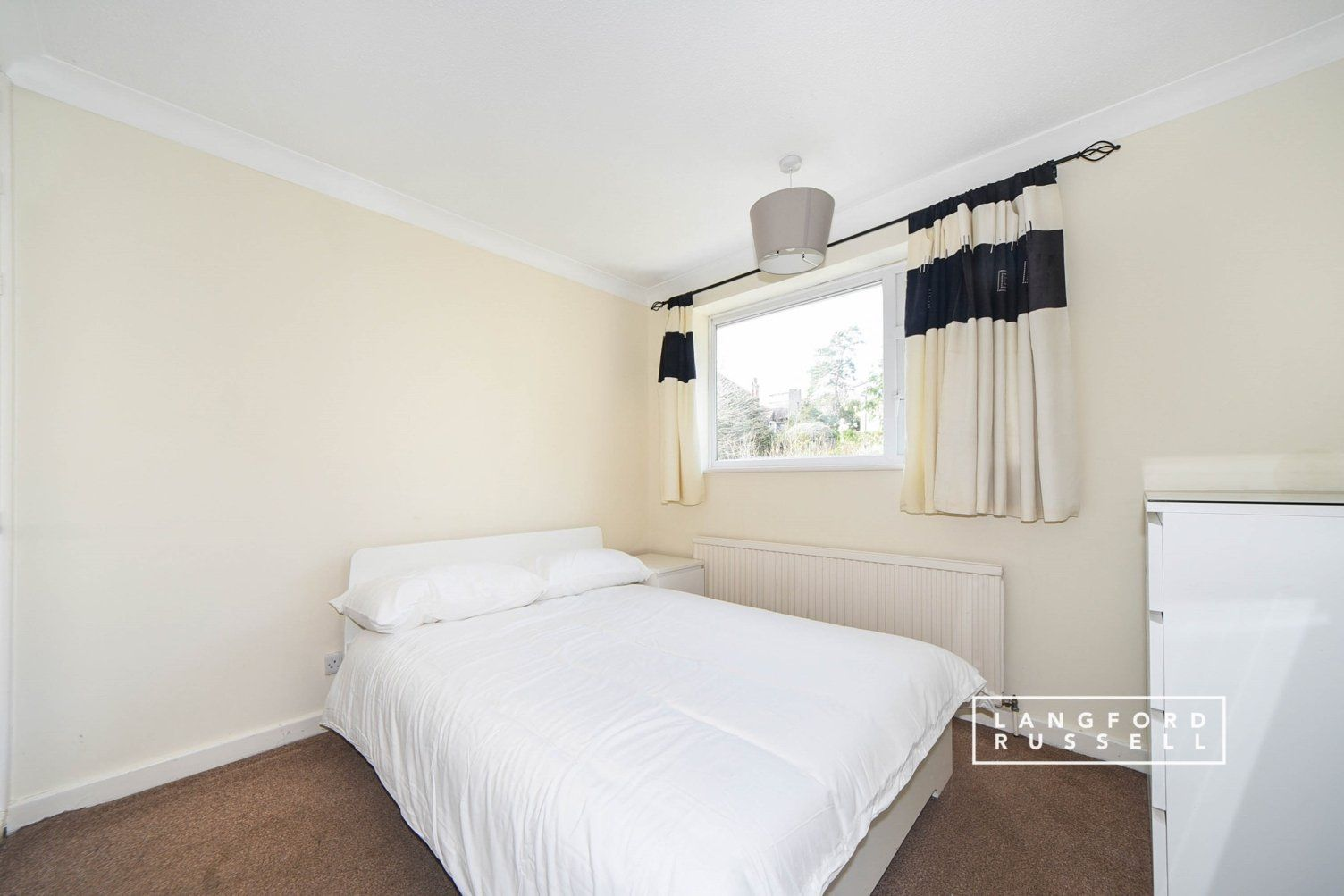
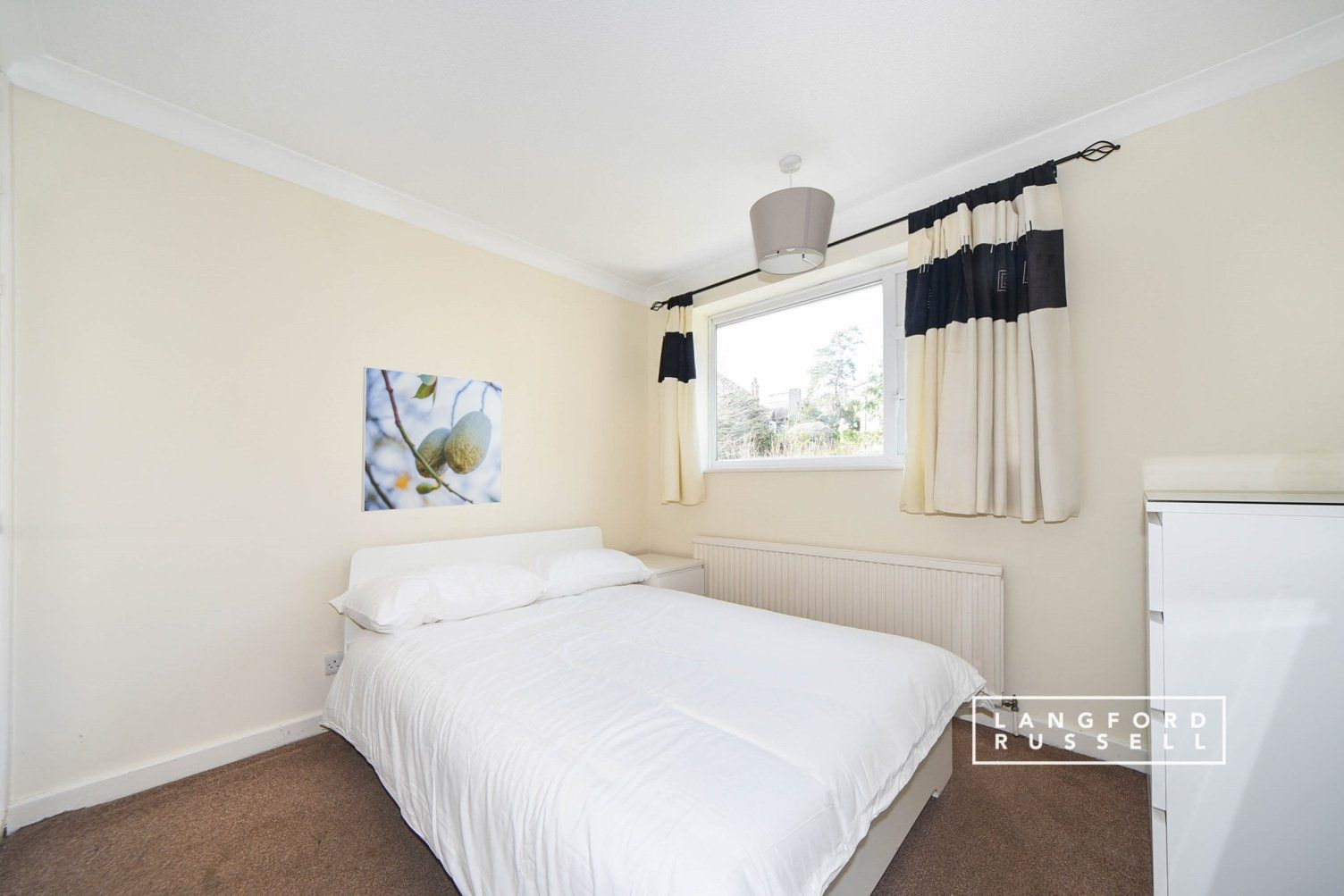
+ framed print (438, 440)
